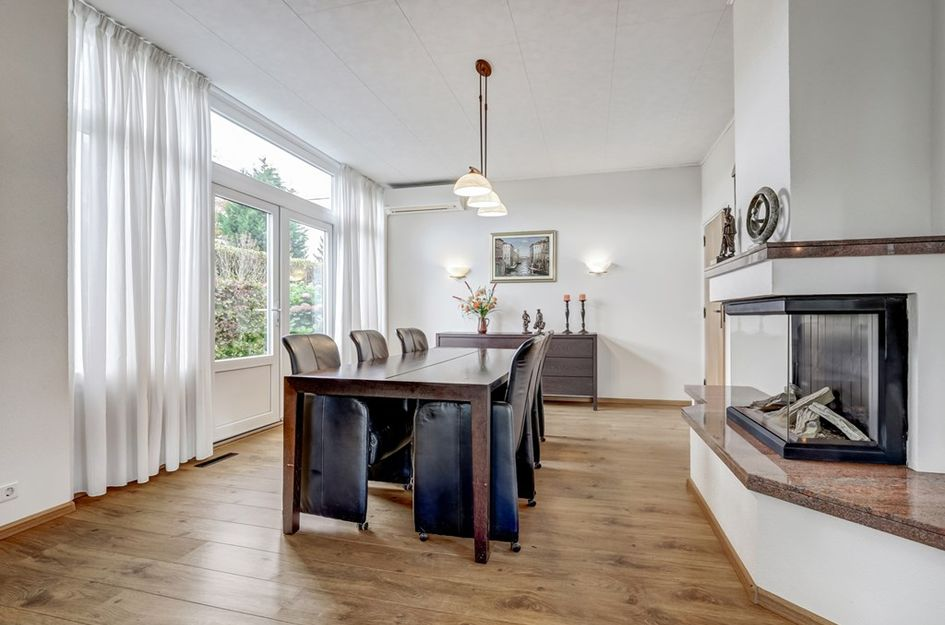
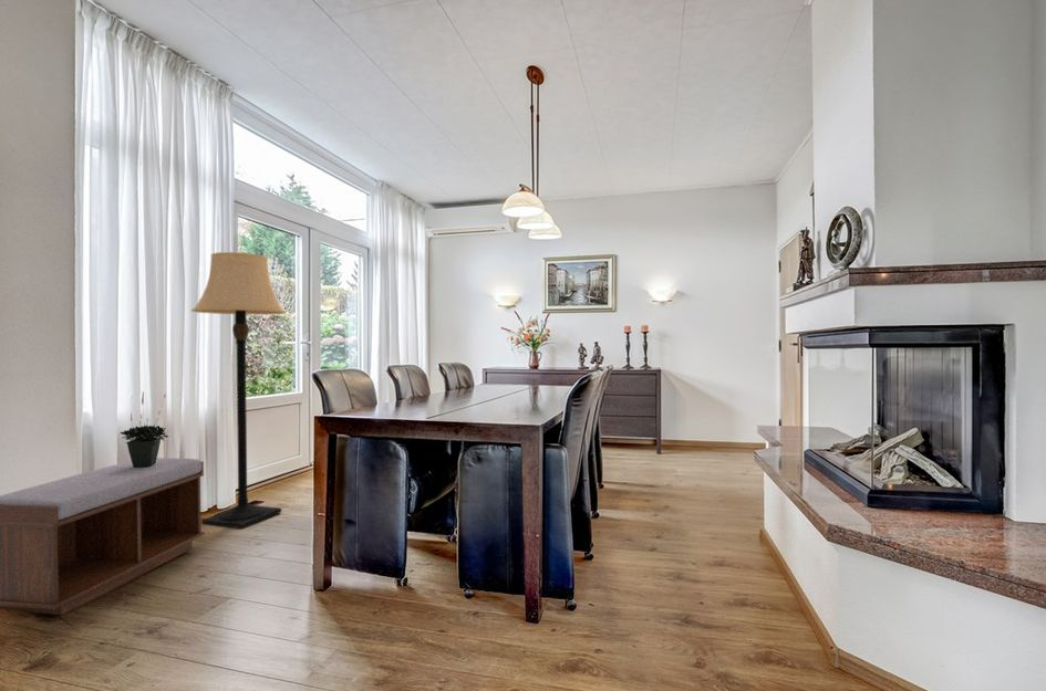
+ bench (107, 524)
+ potted plant (145, 428)
+ lamp (241, 387)
